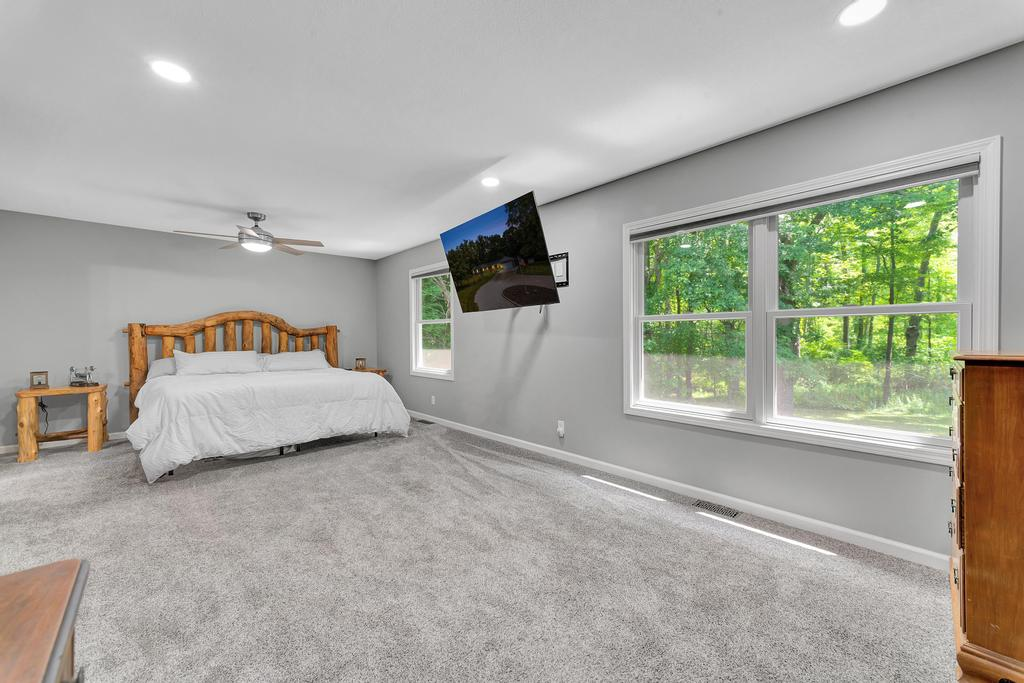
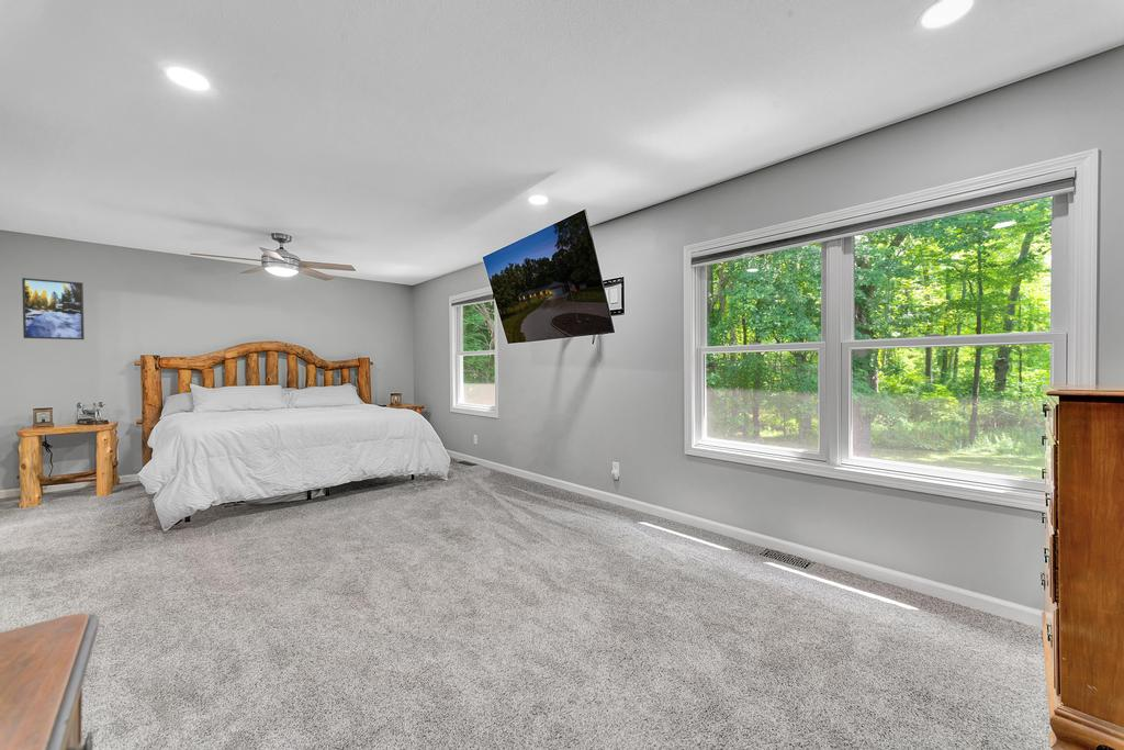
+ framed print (54, 310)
